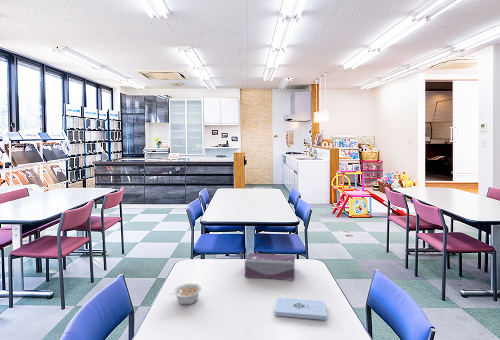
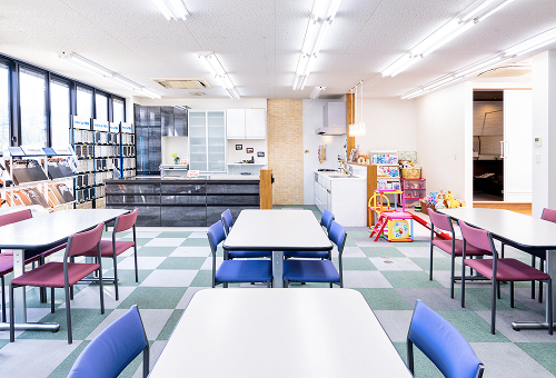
- notepad (300, 308)
- legume (187, 294)
- tissue box (270, 265)
